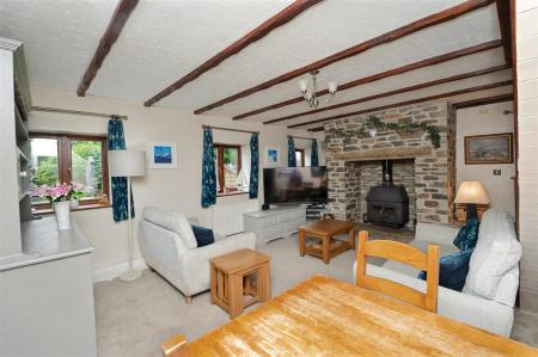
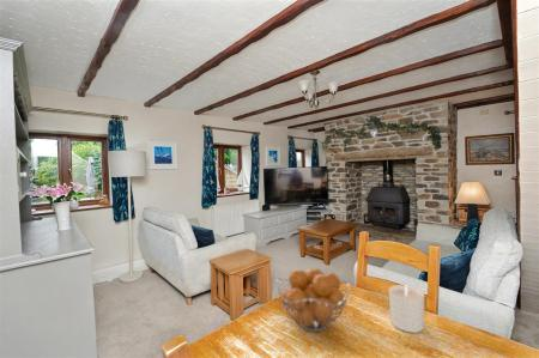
+ fruit basket (311, 297)
+ candle (406, 304)
